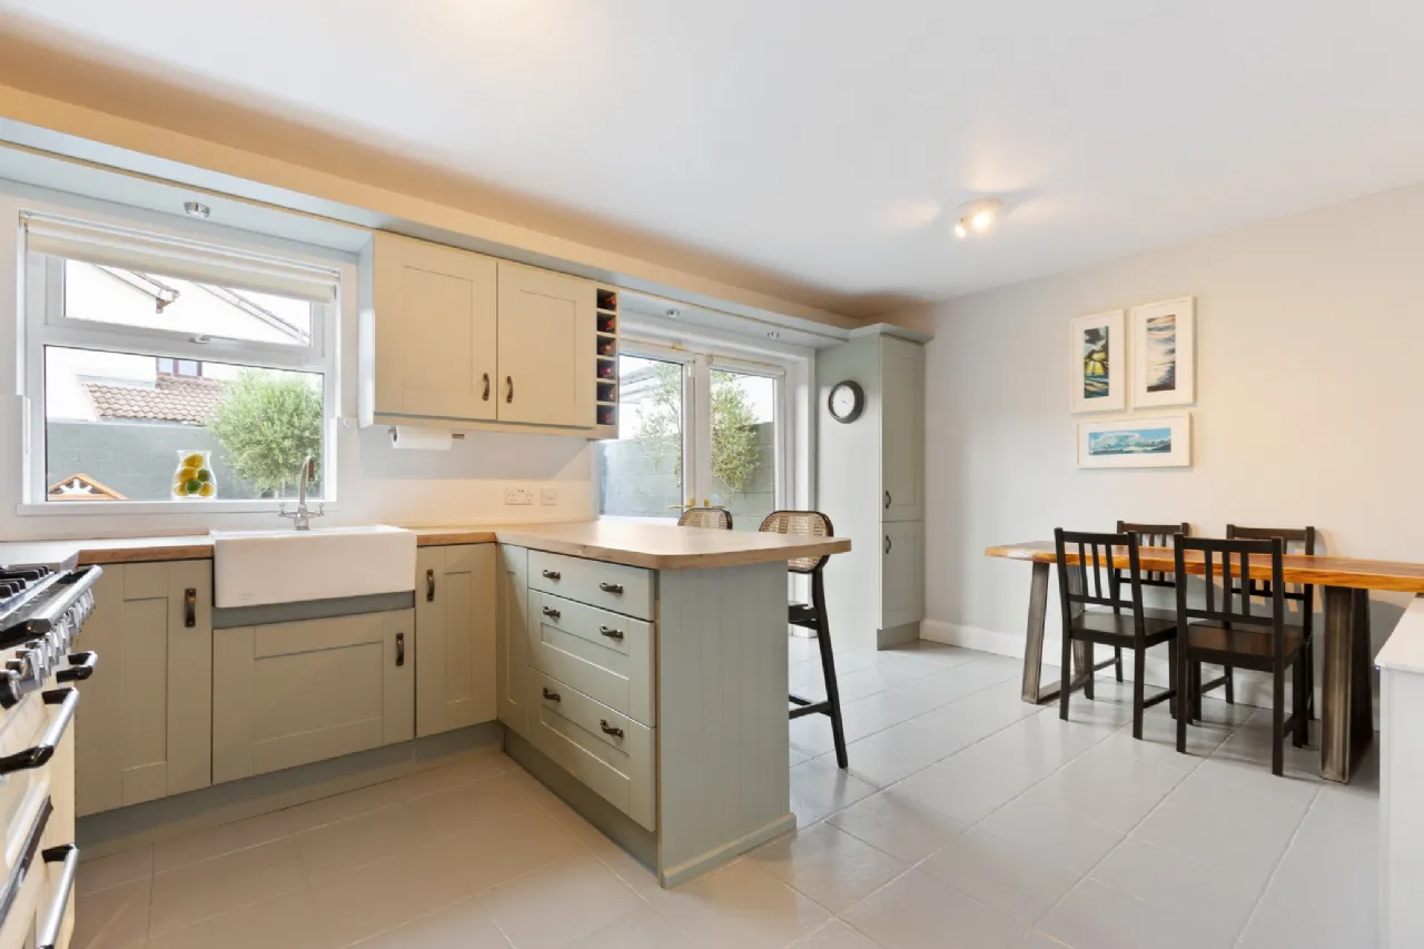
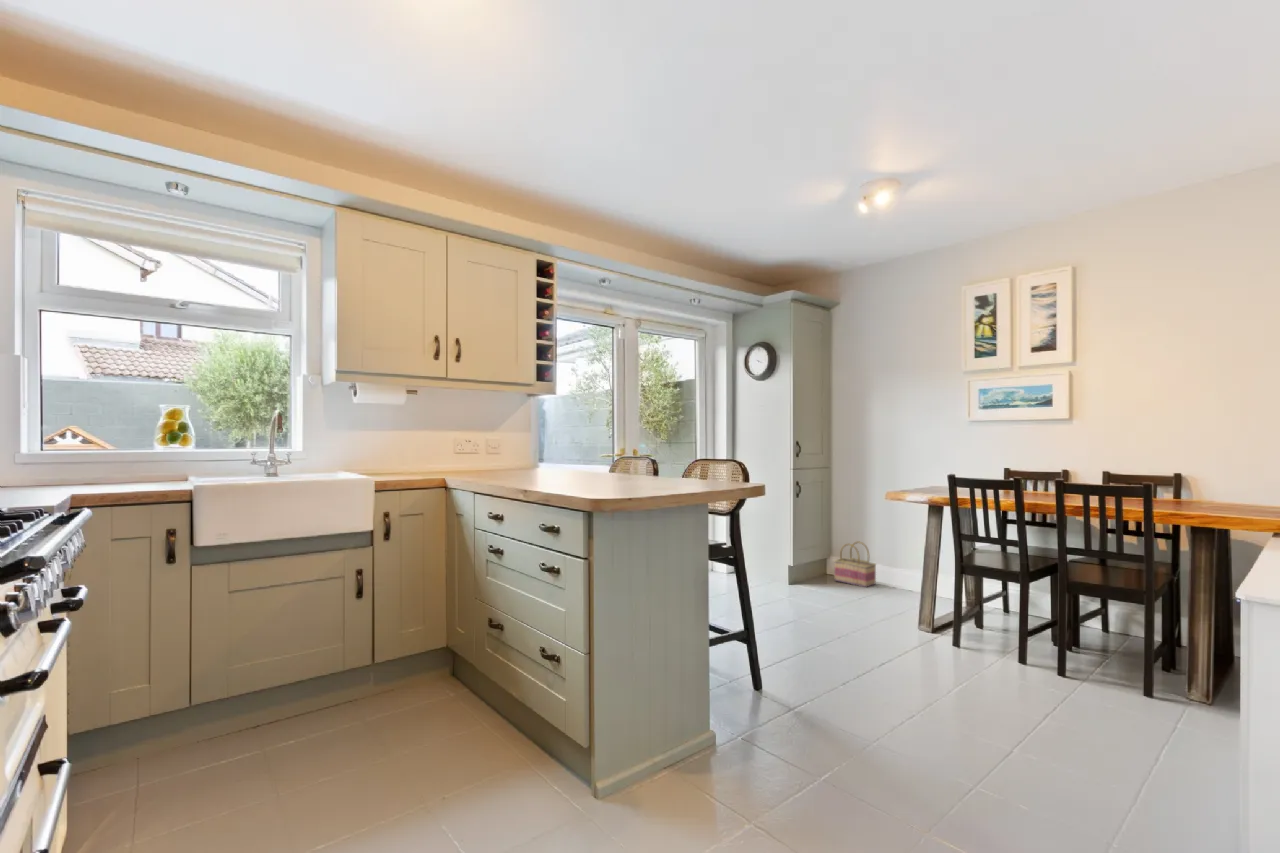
+ basket (855, 562)
